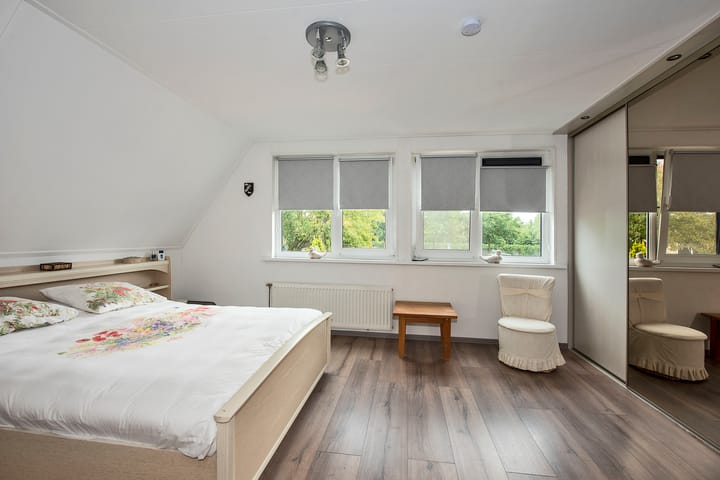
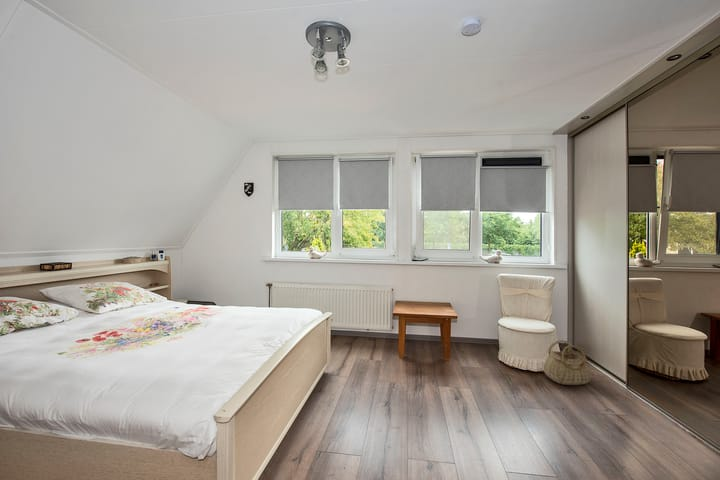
+ basket (566, 361)
